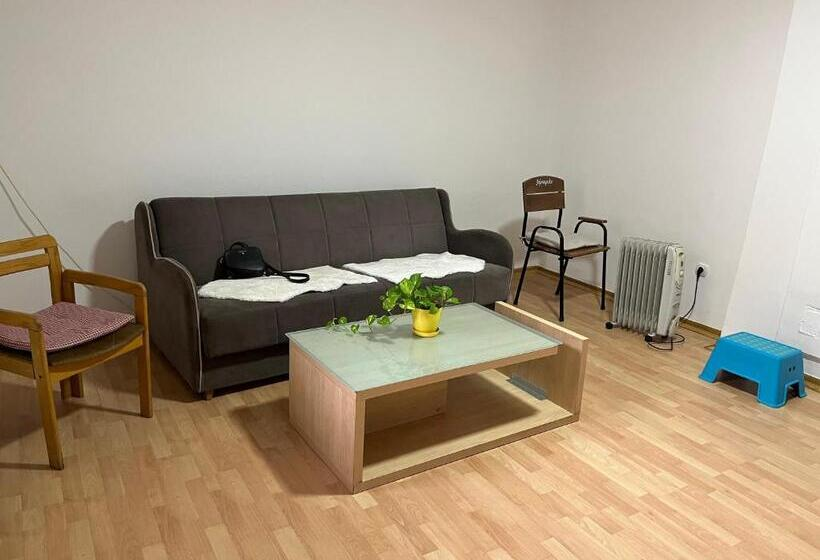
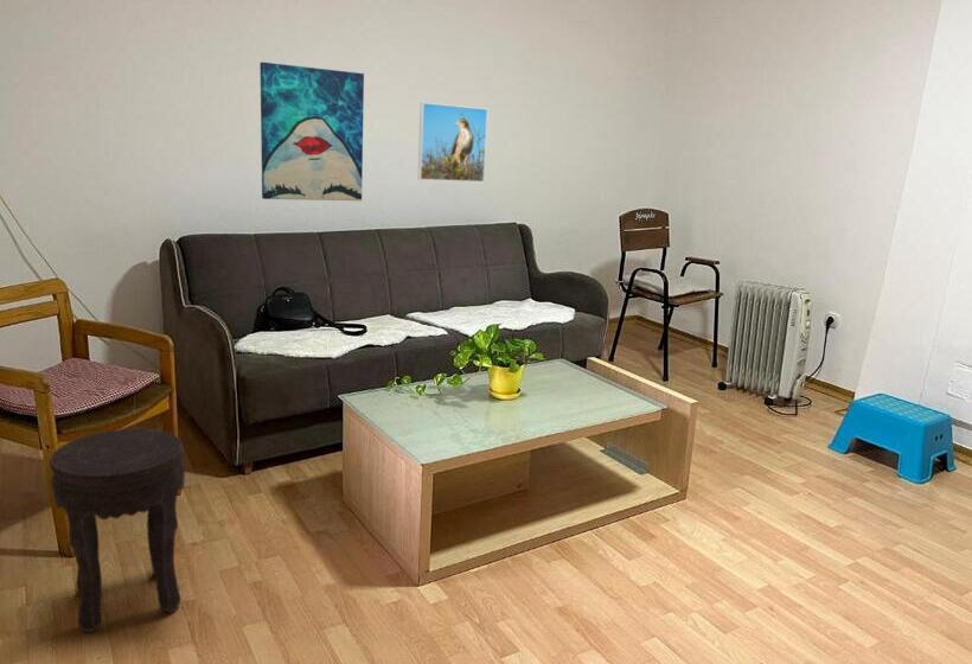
+ side table (119, 517)
+ wall art (313, 135)
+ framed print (453, 143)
